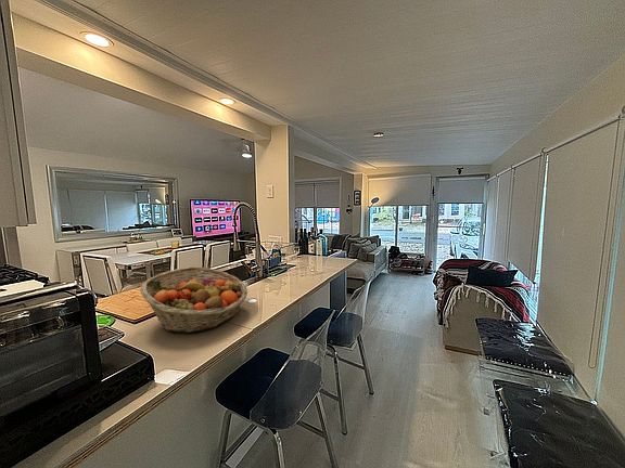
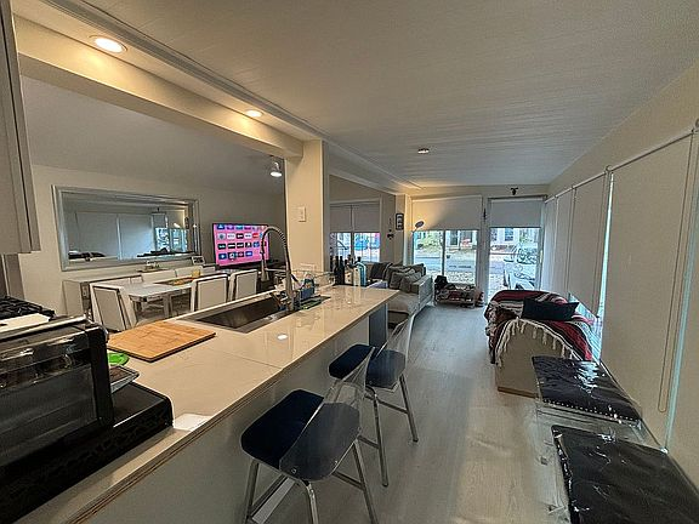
- fruit basket (199, 295)
